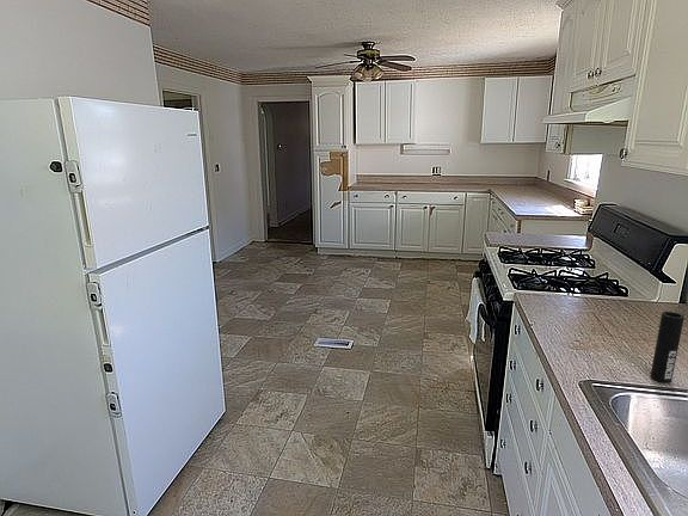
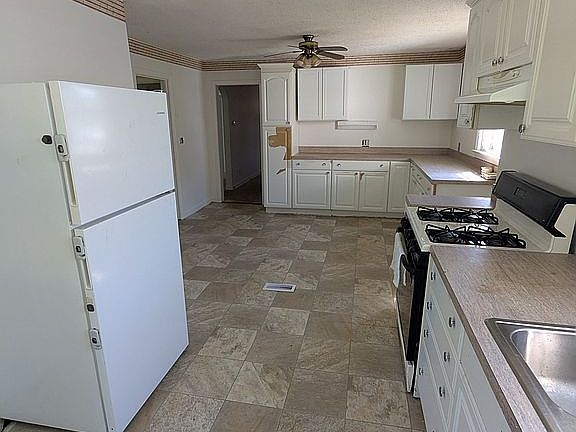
- cup (666, 346)
